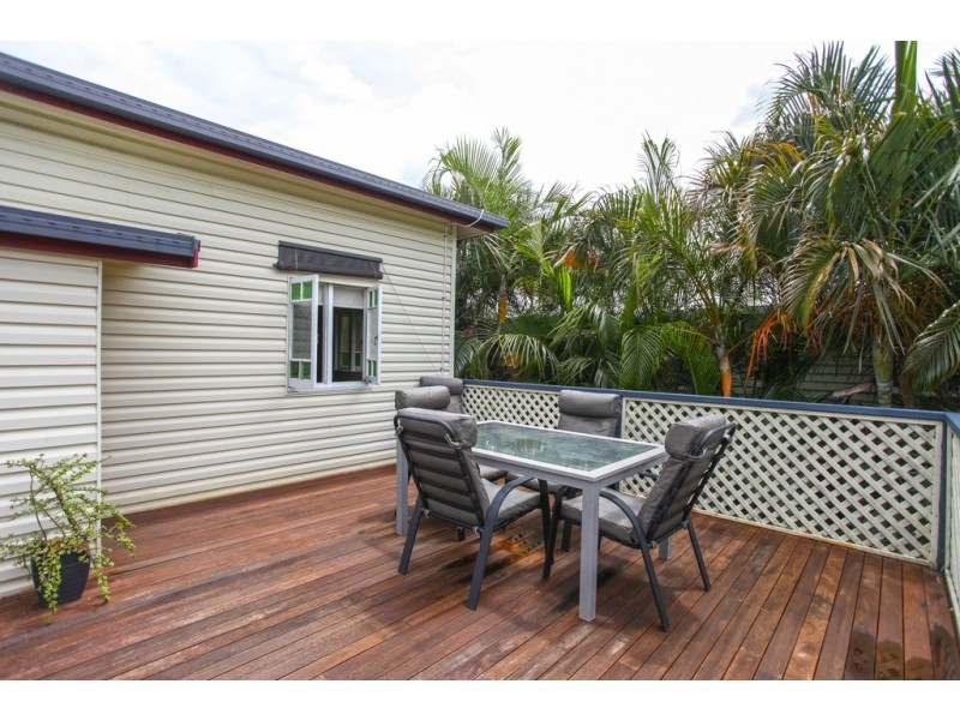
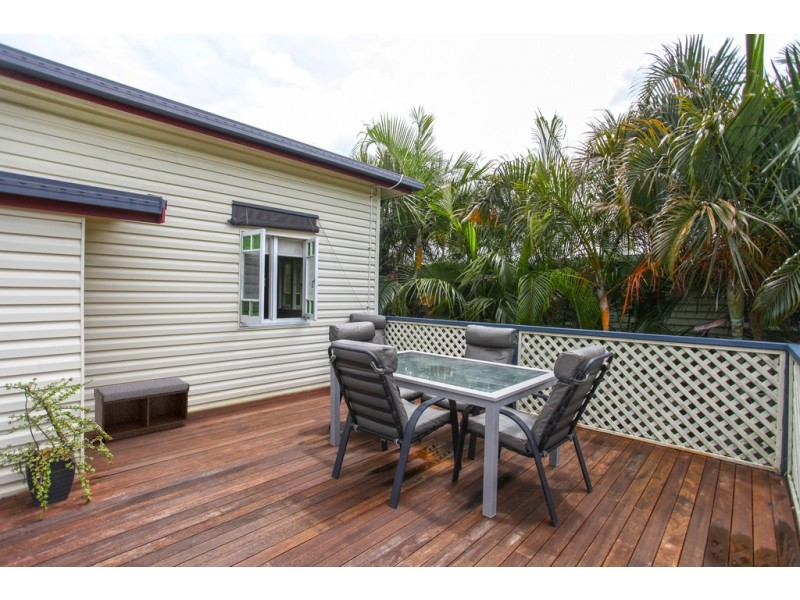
+ bench (143, 406)
